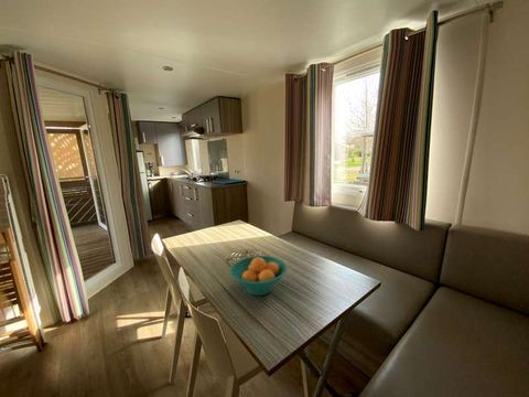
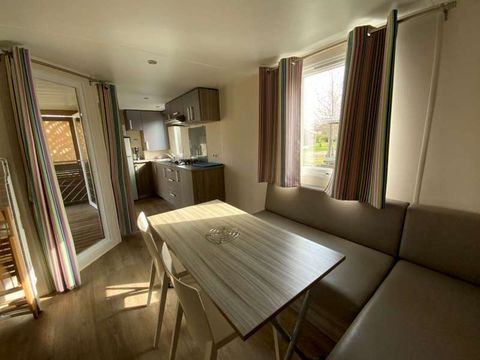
- fruit bowl (258, 272)
